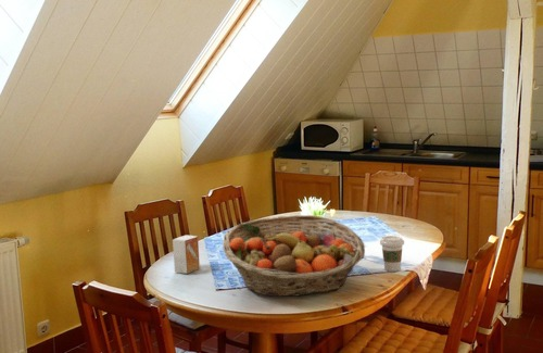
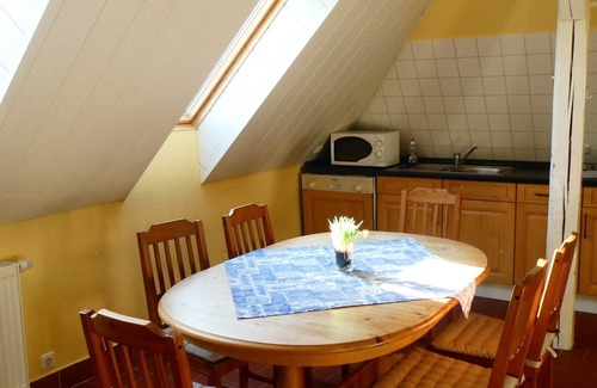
- coffee cup (392, 253)
- fruit basket (293, 253)
- small box (186, 253)
